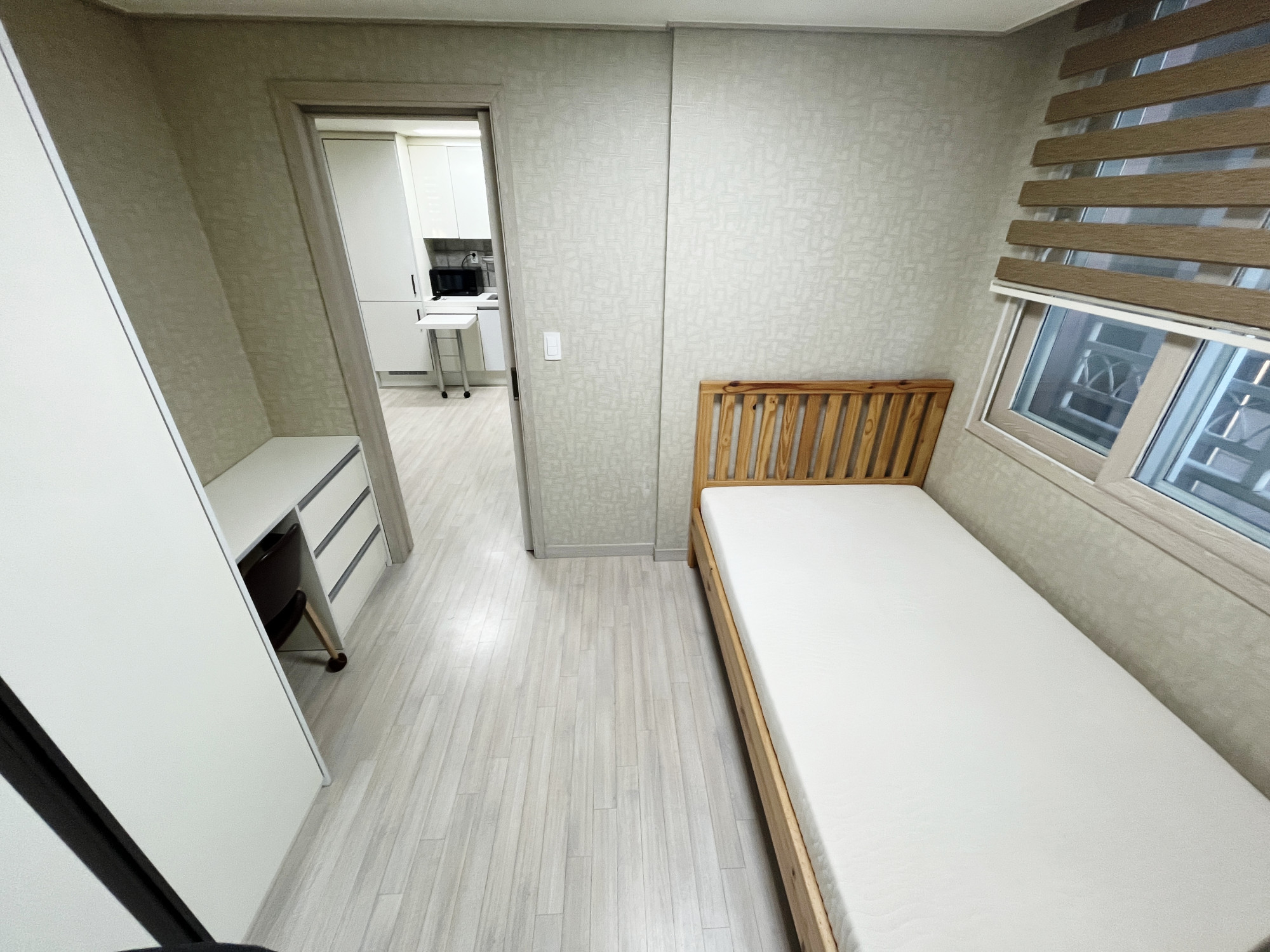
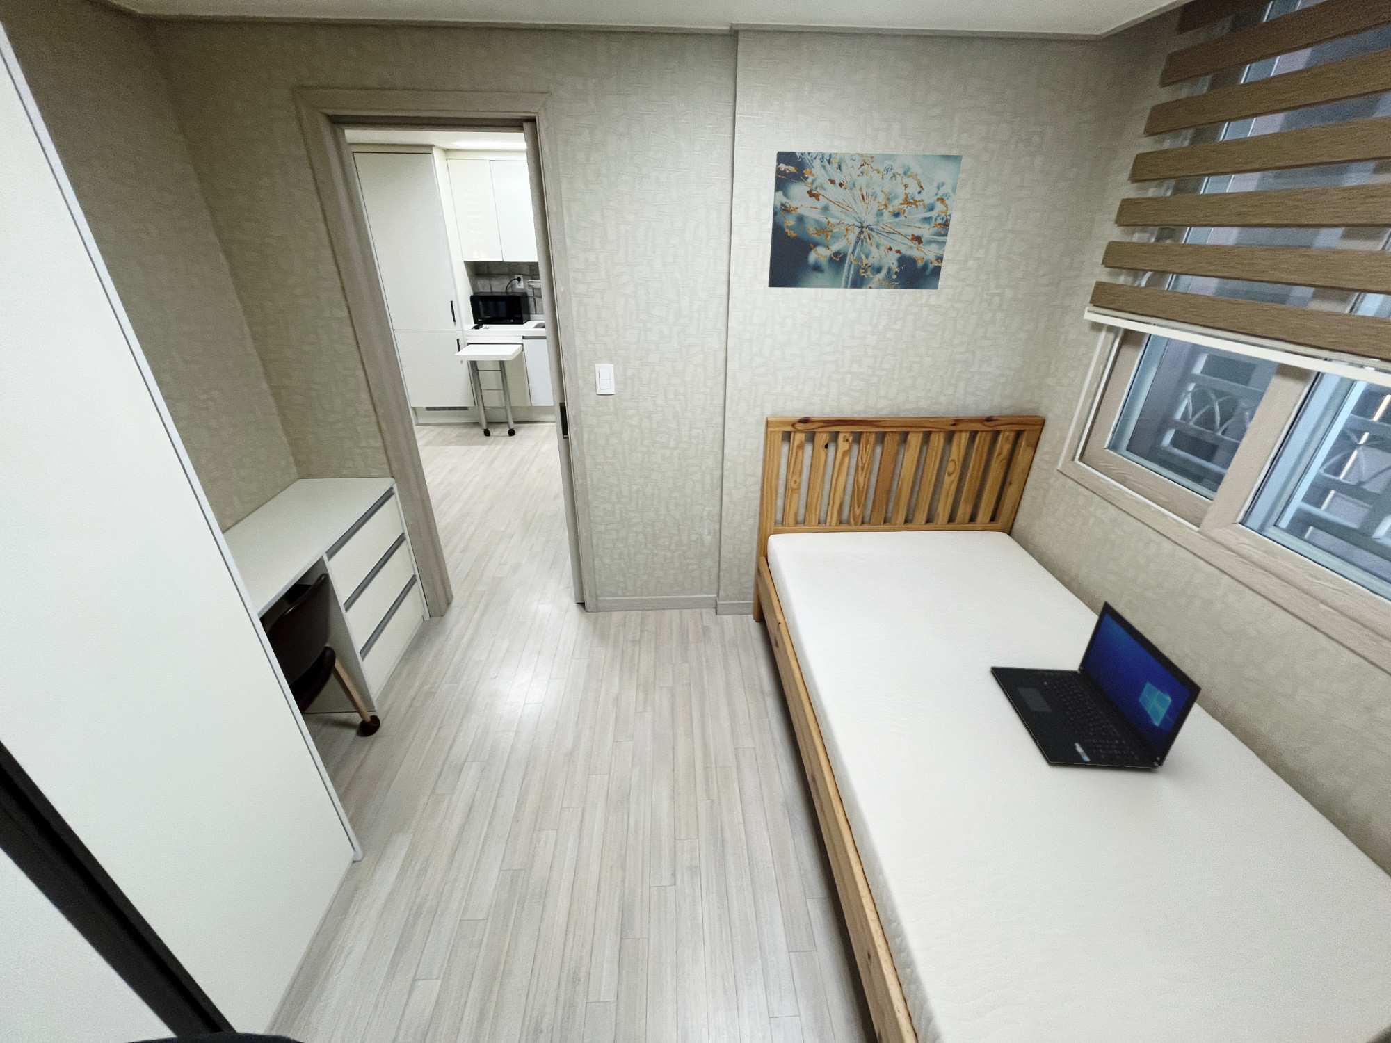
+ wall art (860, 224)
+ laptop (1081, 677)
